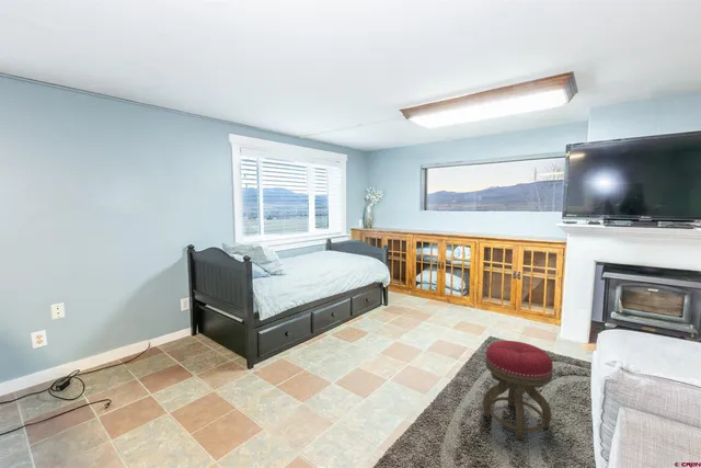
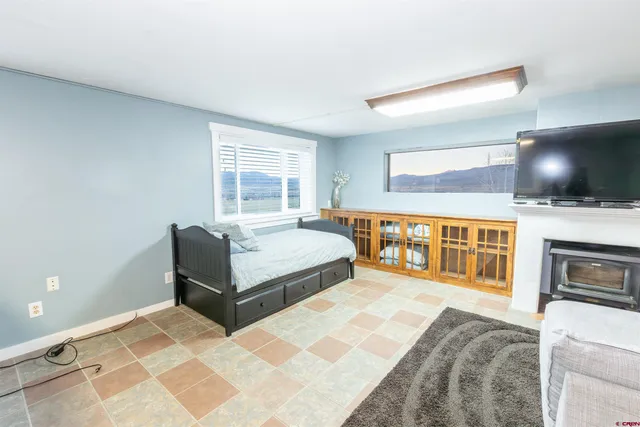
- stool (516, 385)
